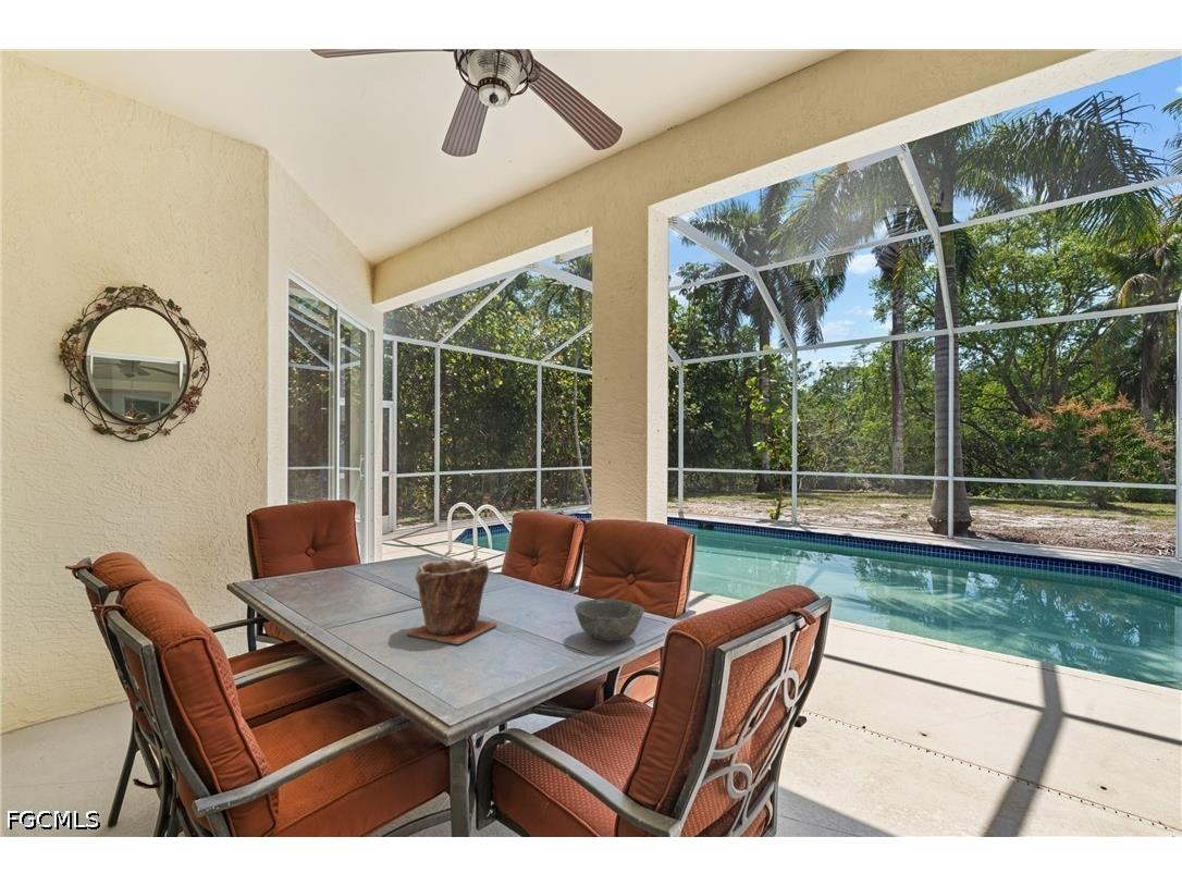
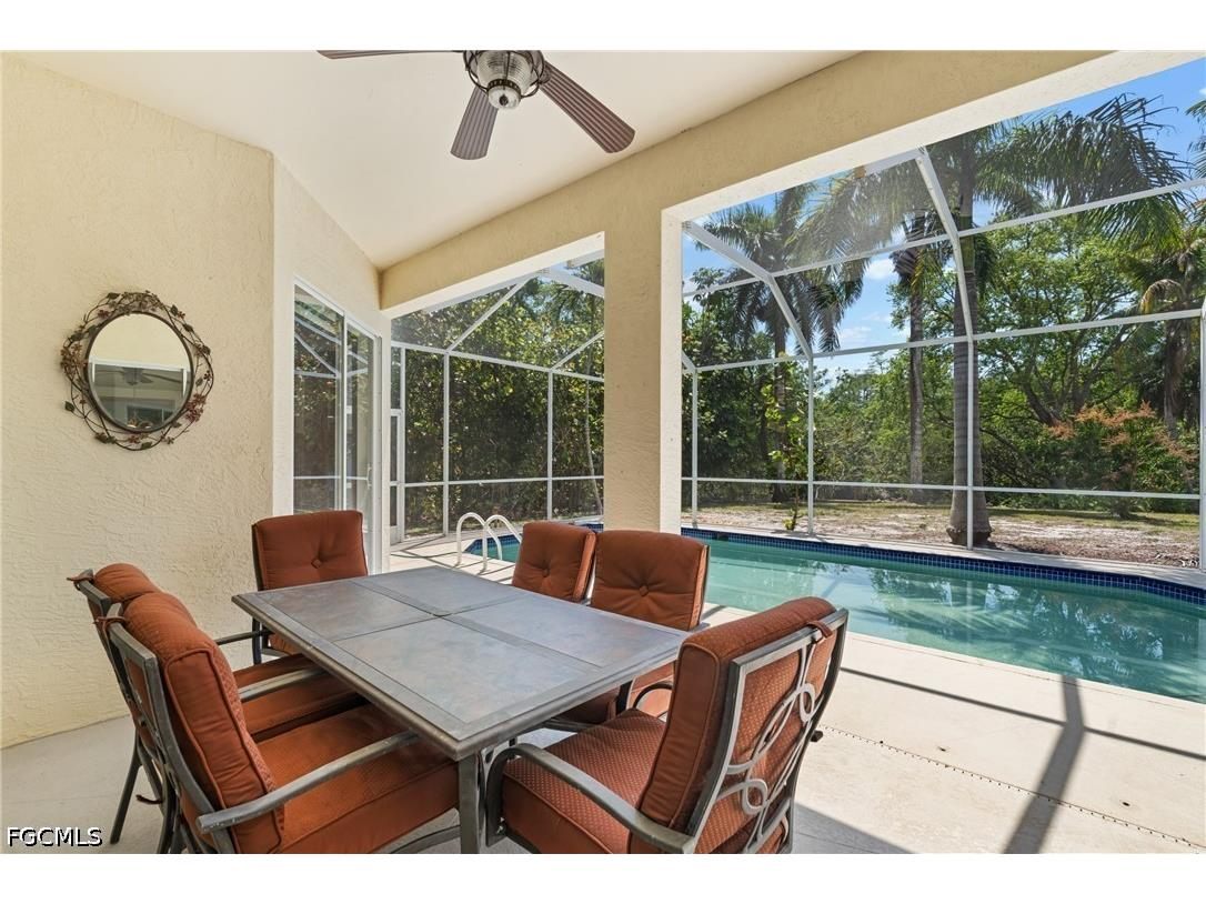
- plant pot (453, 595)
- bowl (608, 623)
